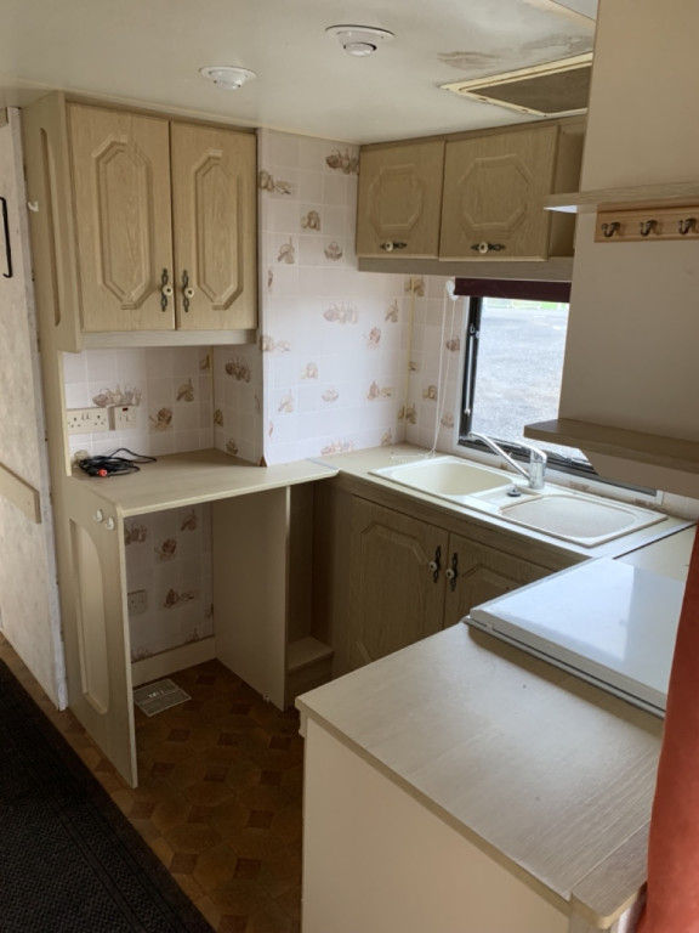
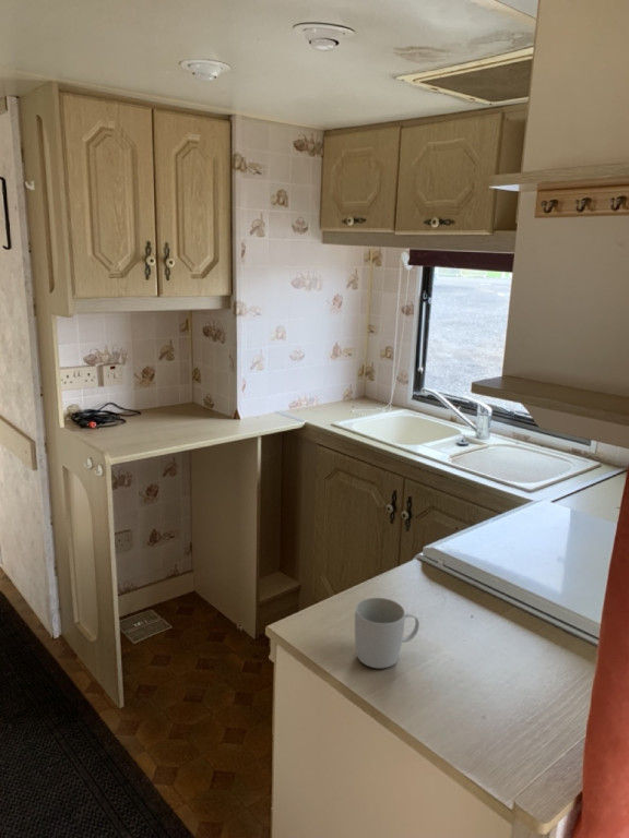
+ mug (387, 632)
